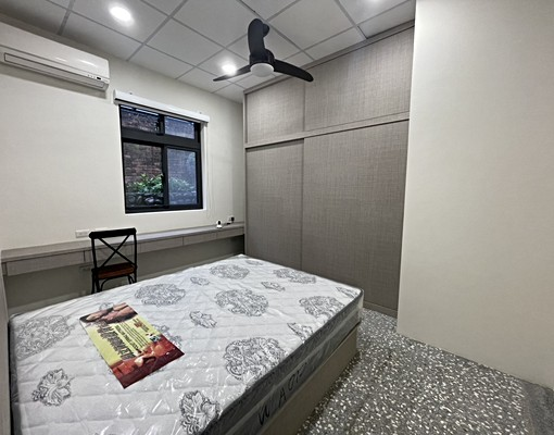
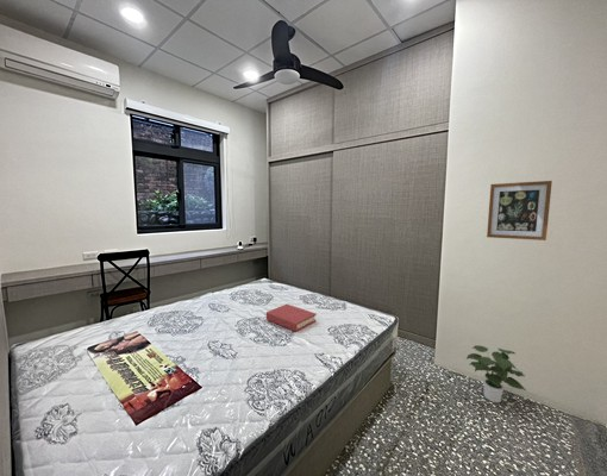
+ hardback book (290, 317)
+ potted plant (494, 374)
+ wall art (517, 211)
